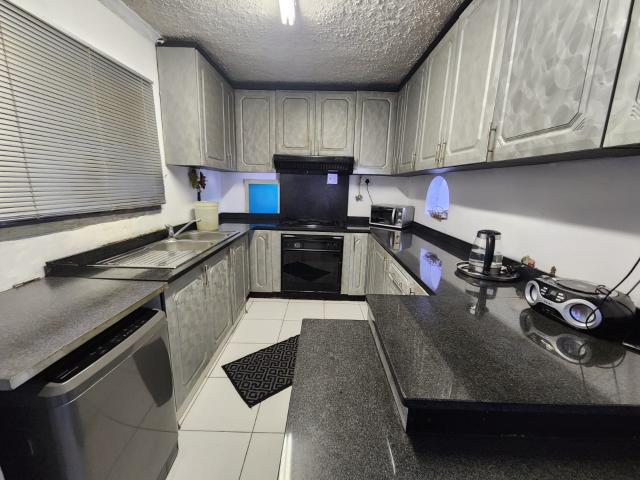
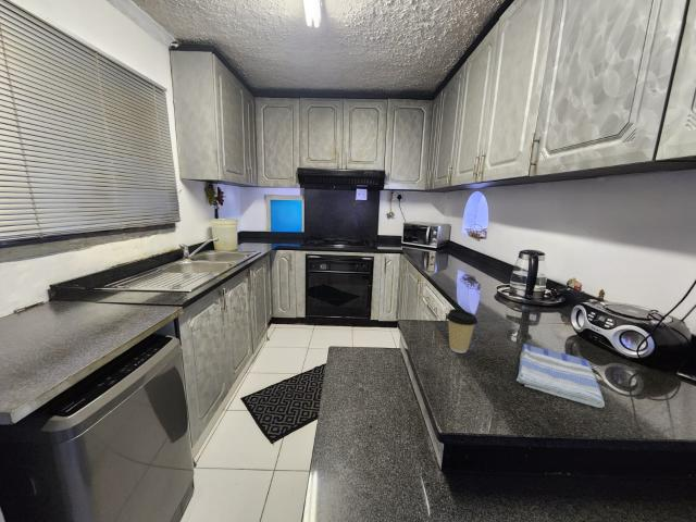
+ dish towel (556, 370)
+ coffee cup (460, 331)
